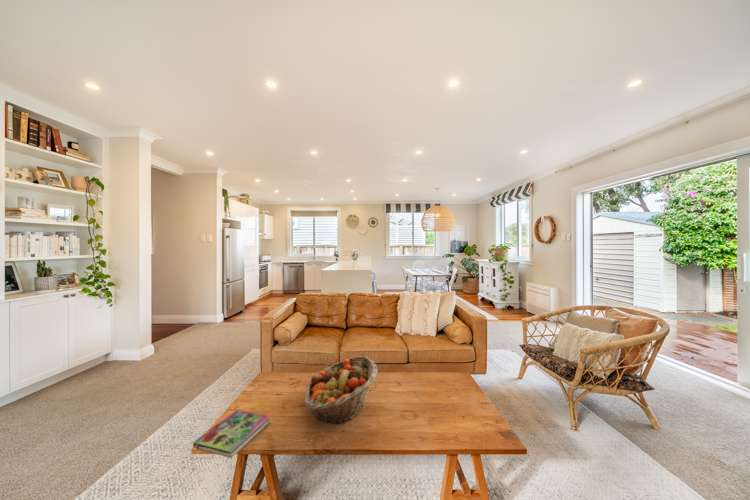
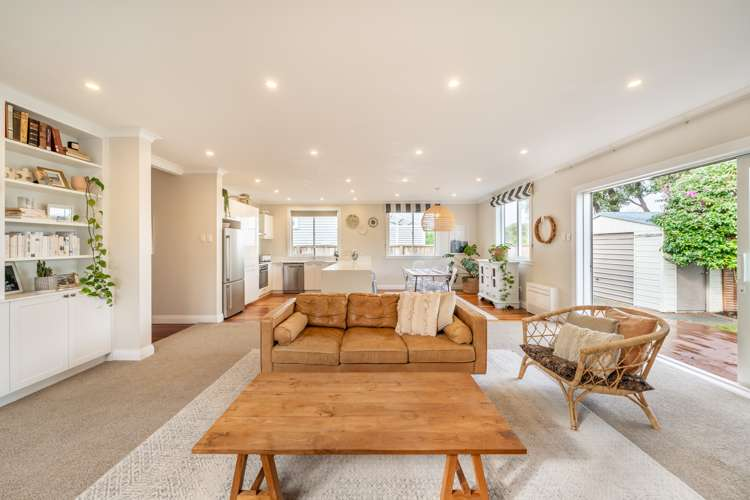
- fruit basket (341, 385)
- book (234, 431)
